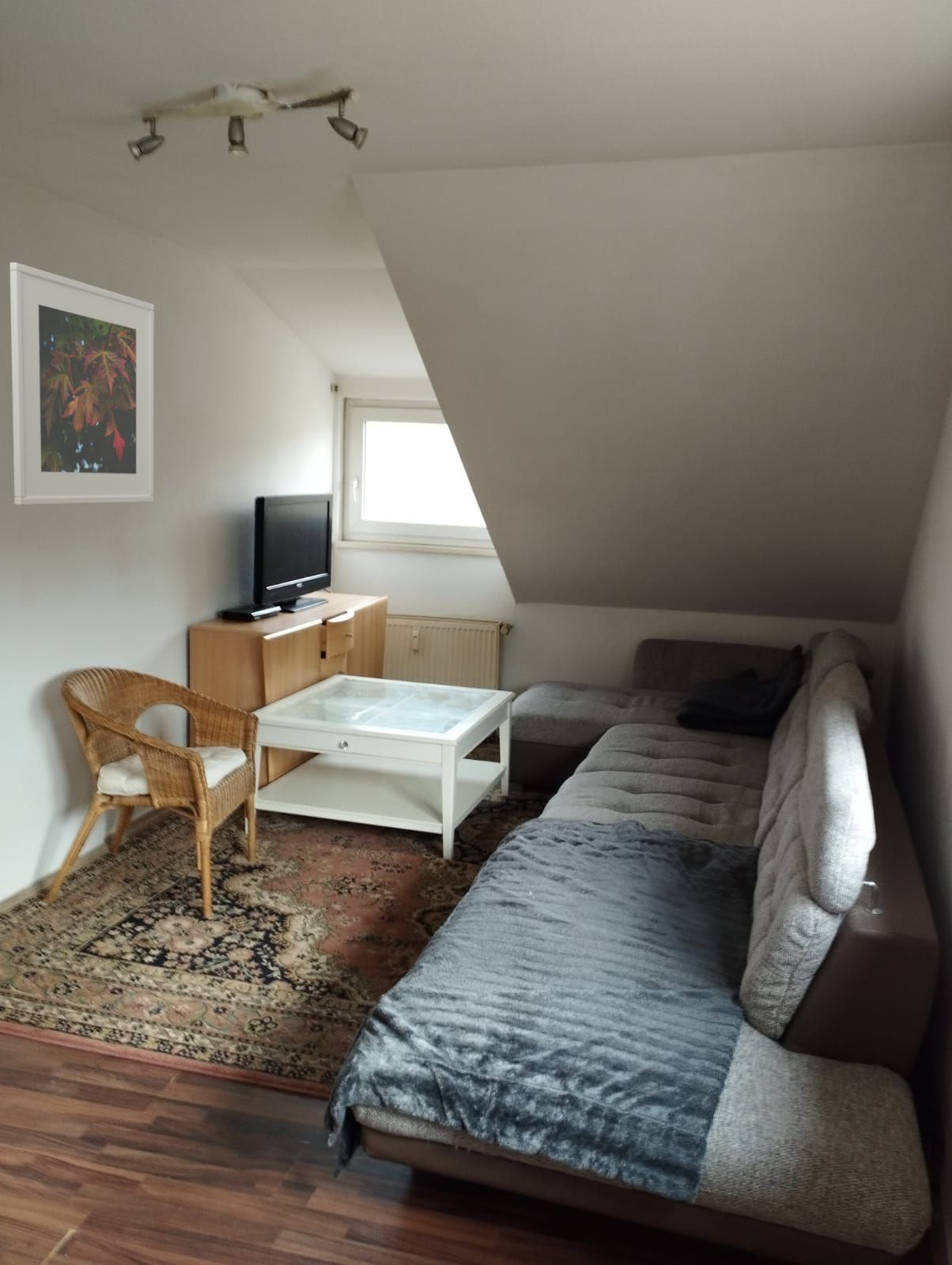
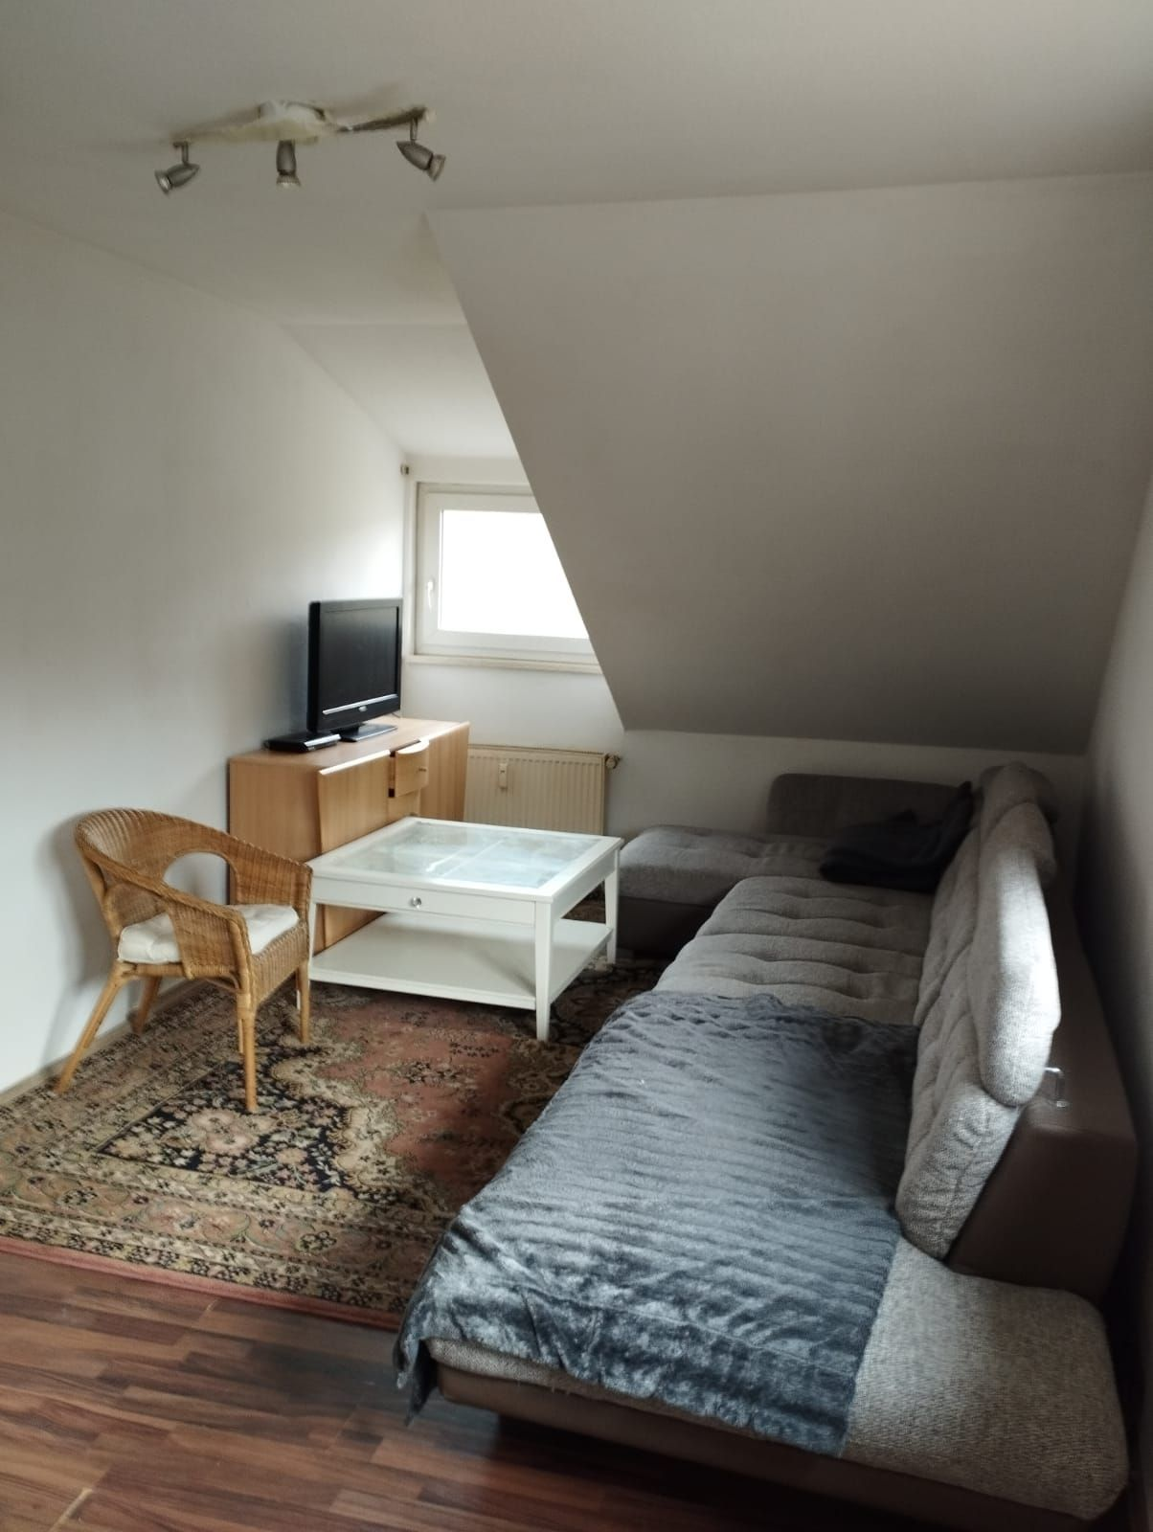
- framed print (89, 396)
